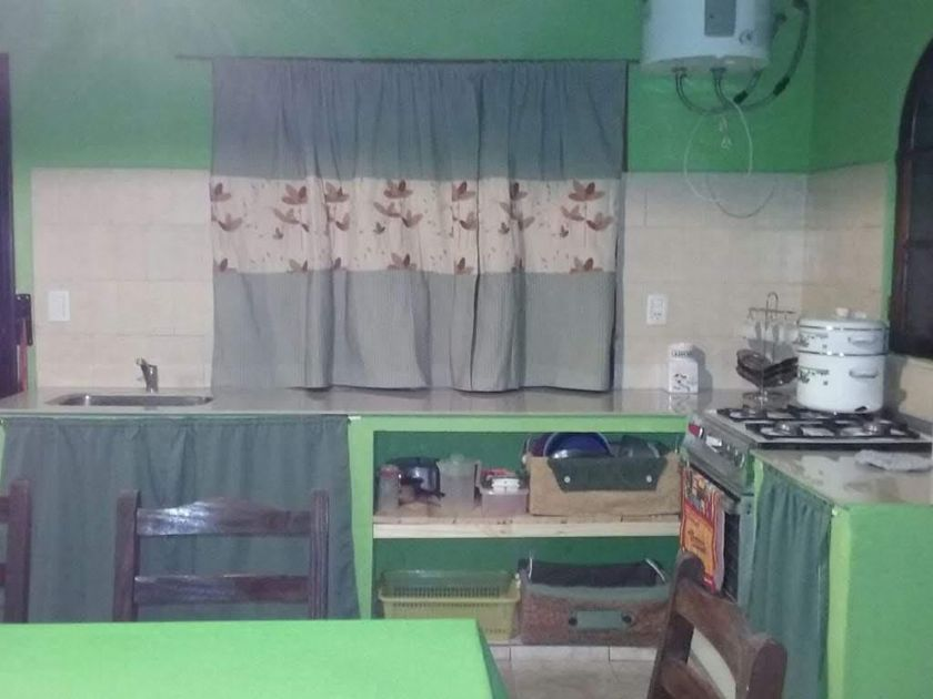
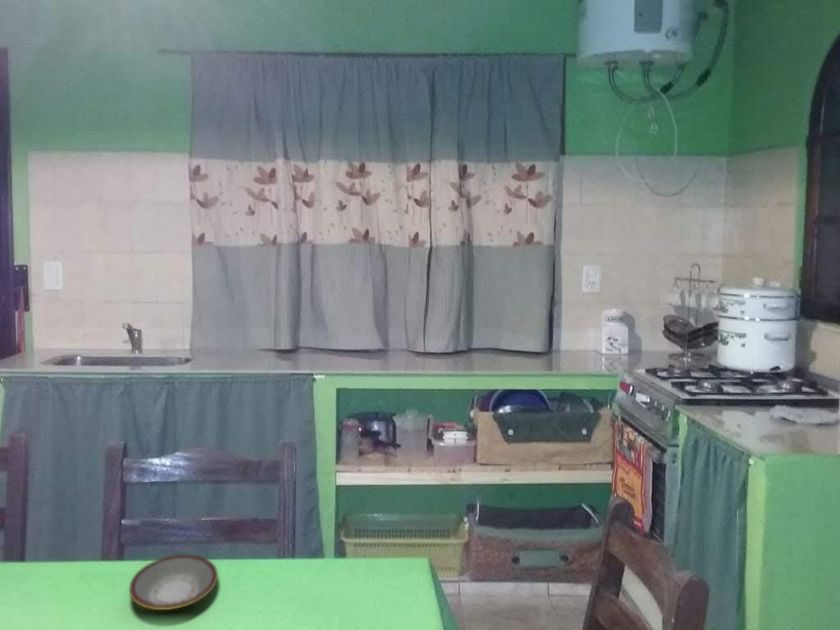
+ plate (174, 585)
